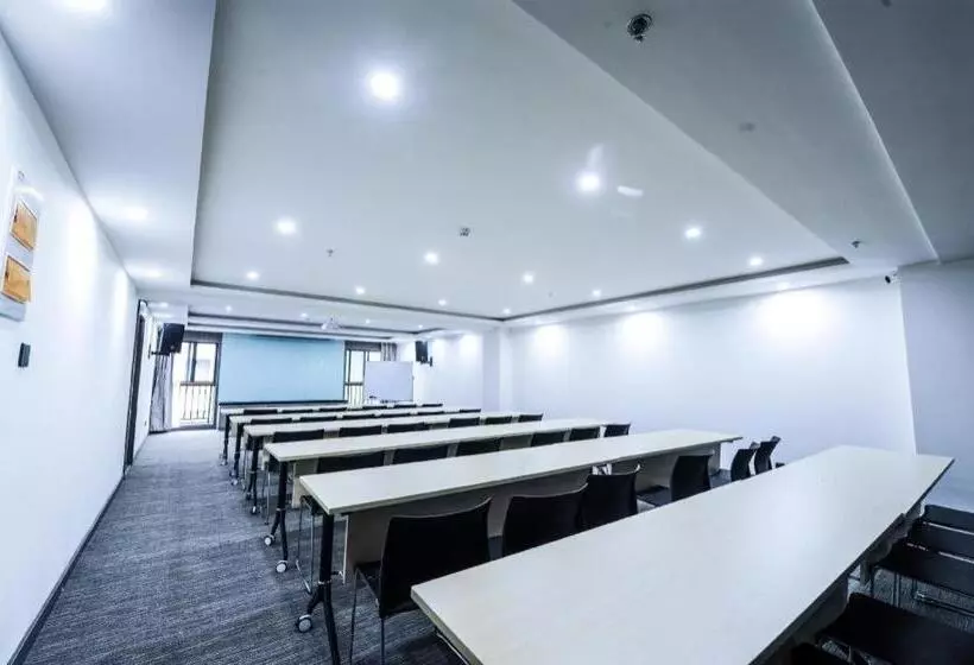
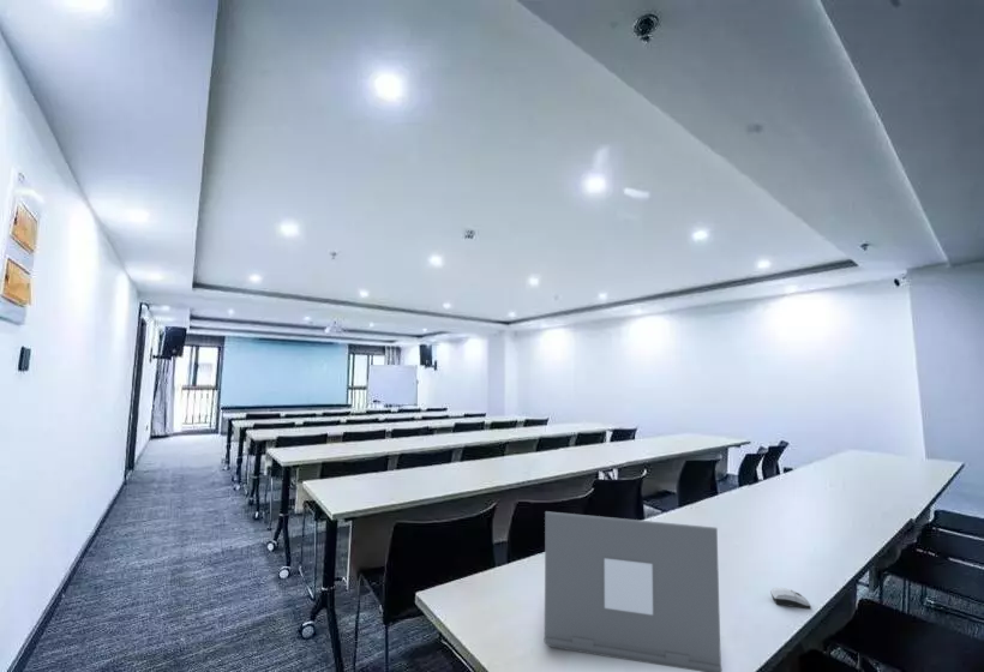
+ computer mouse (790, 596)
+ laptop (624, 563)
